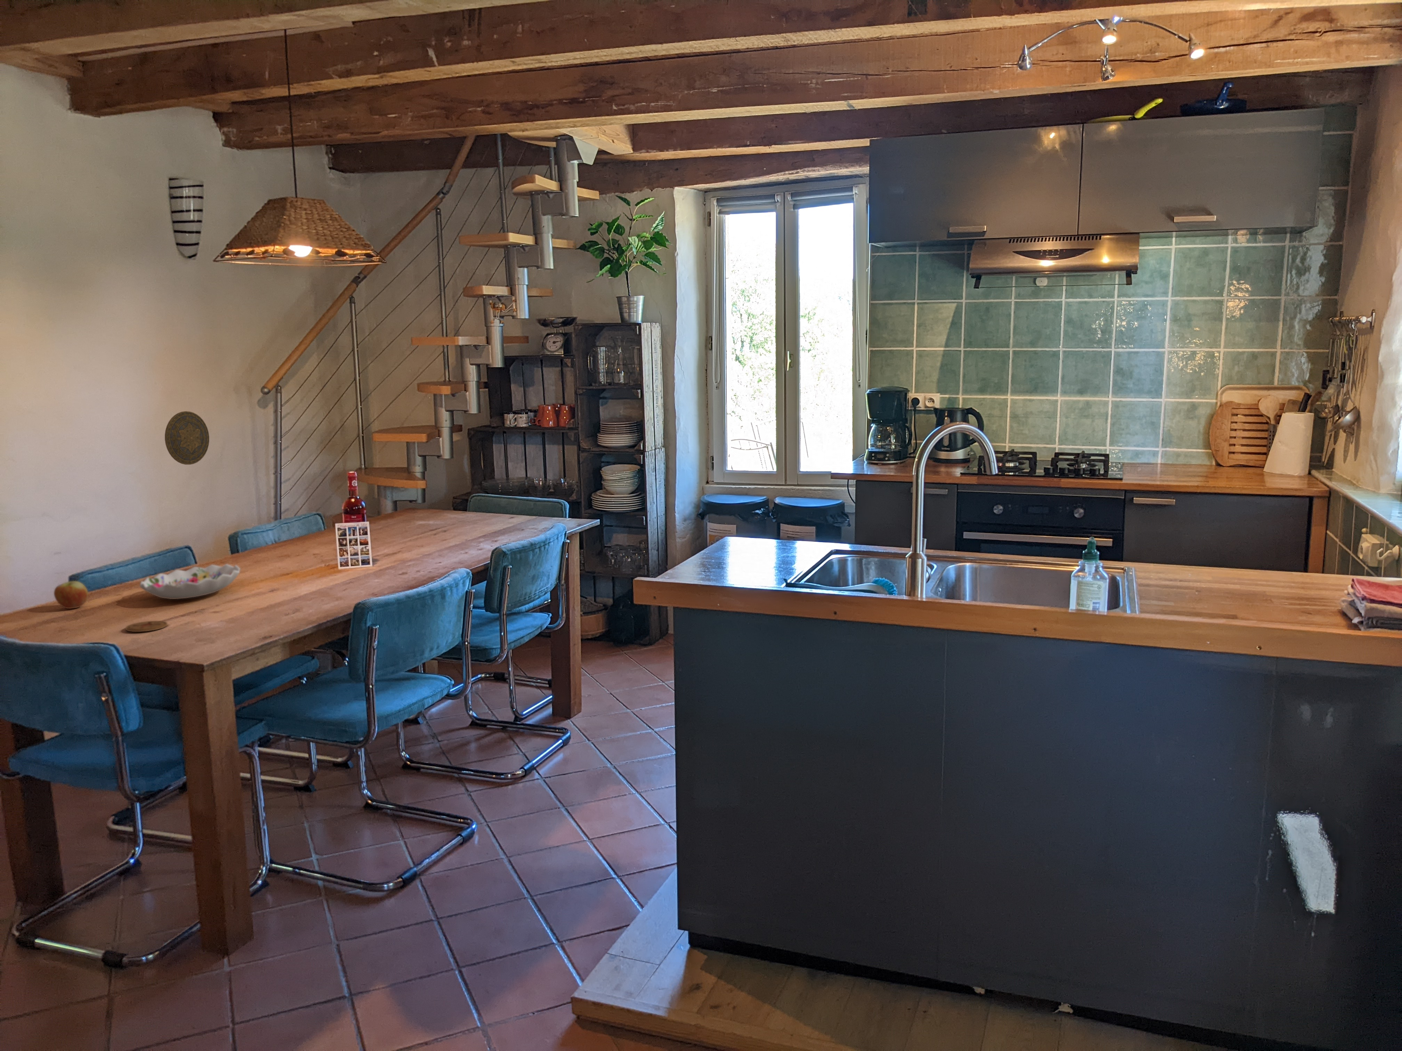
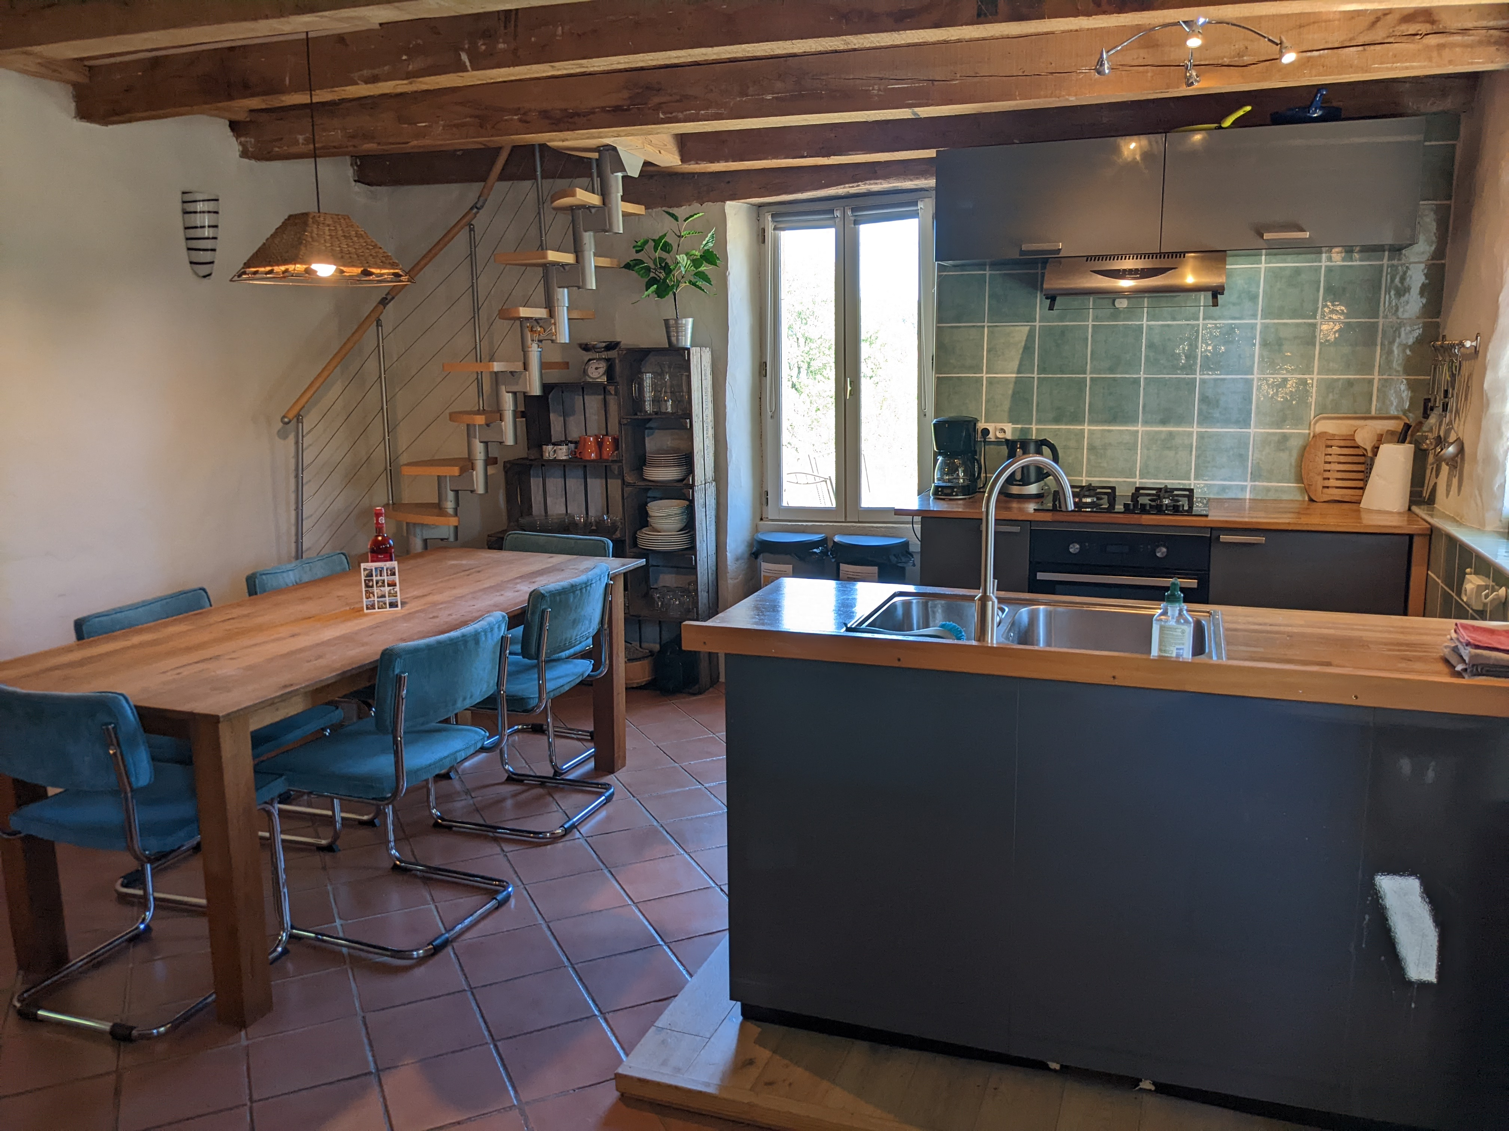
- apple (71, 595)
- decorative bowl (192, 583)
- coaster (147, 626)
- decorative plate (189, 438)
